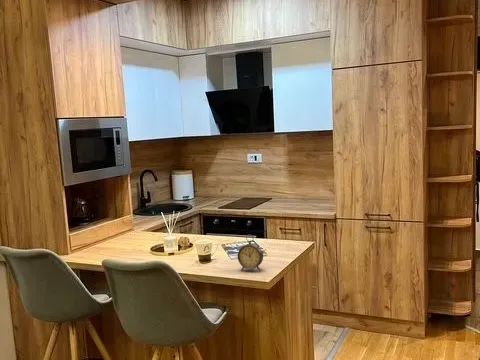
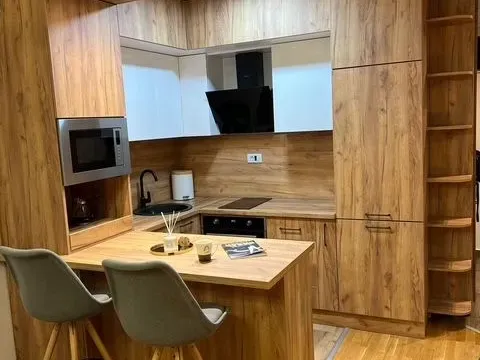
- alarm clock (250, 252)
